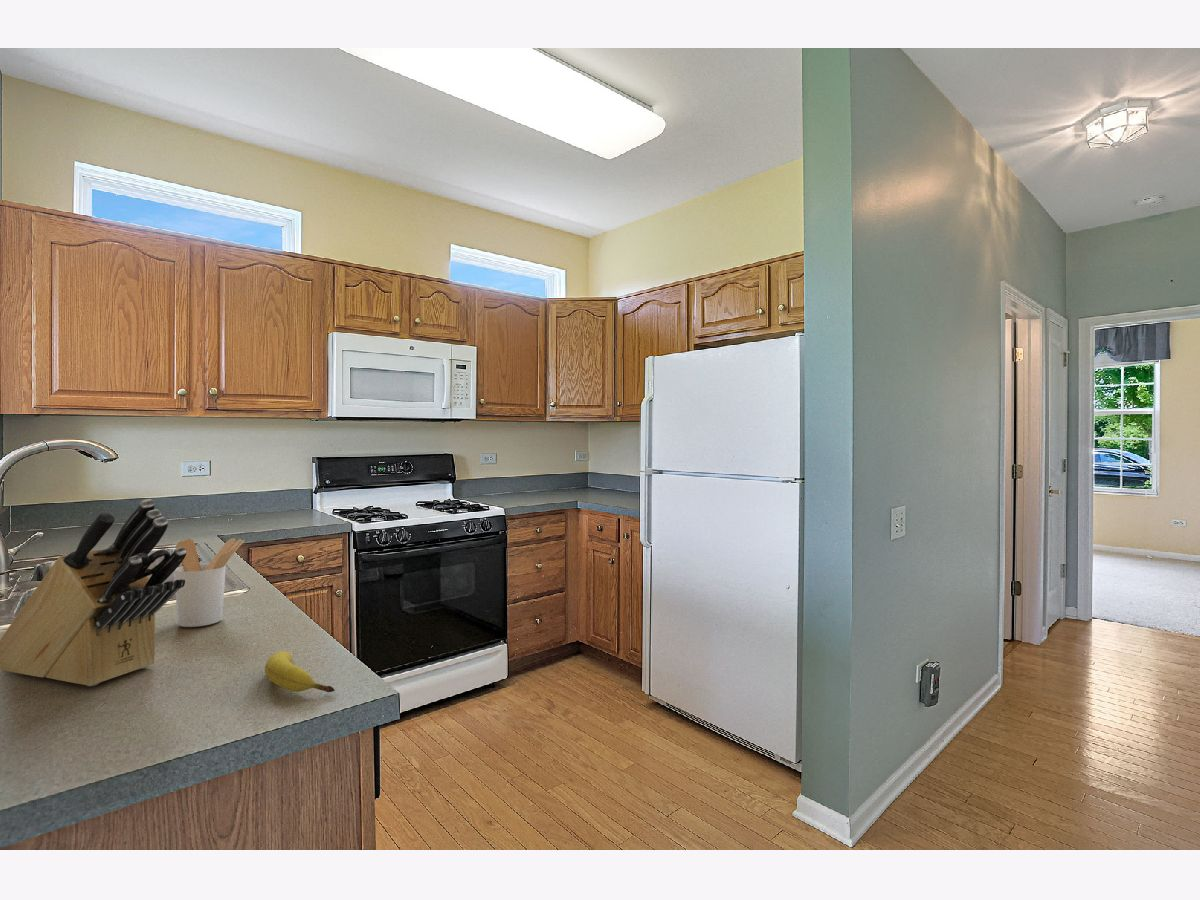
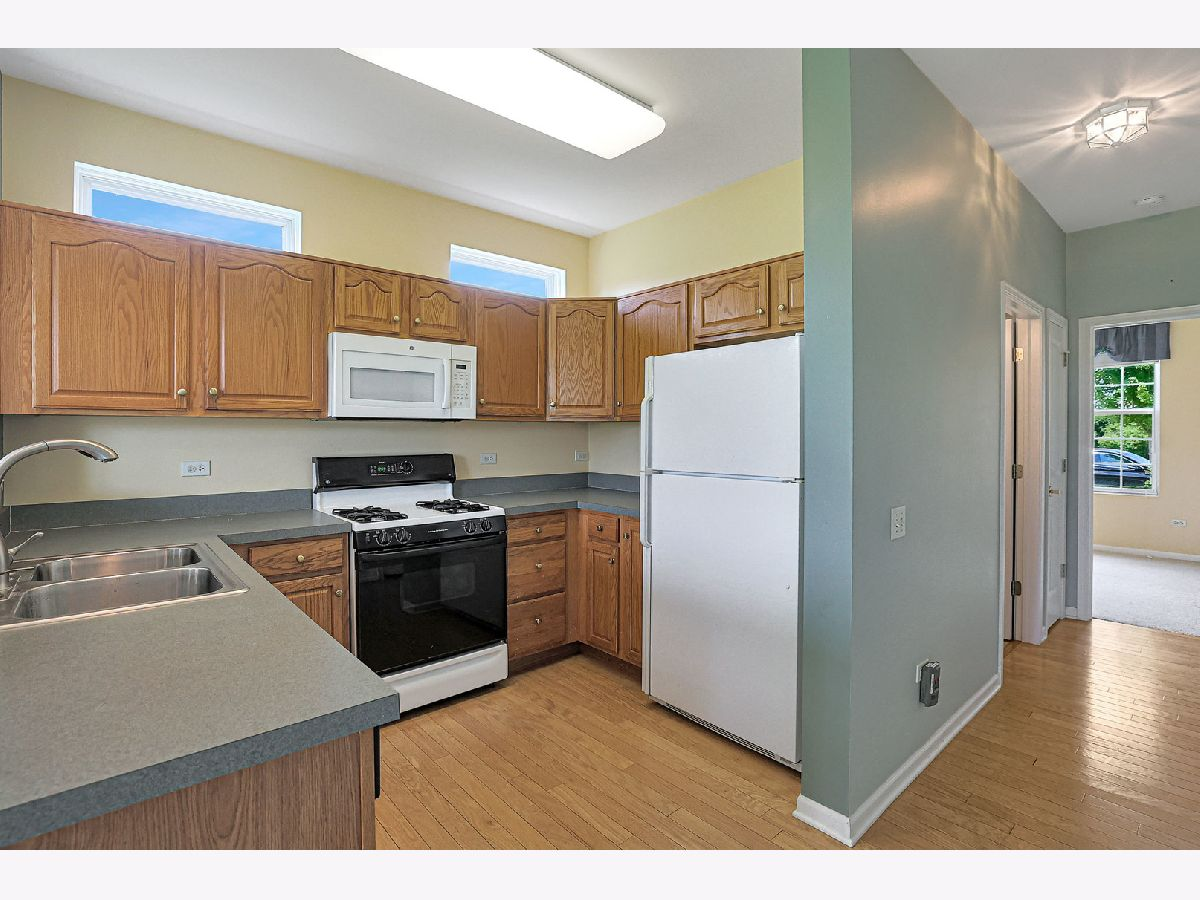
- fruit (290, 667)
- knife block (90, 585)
- utensil holder (211, 578)
